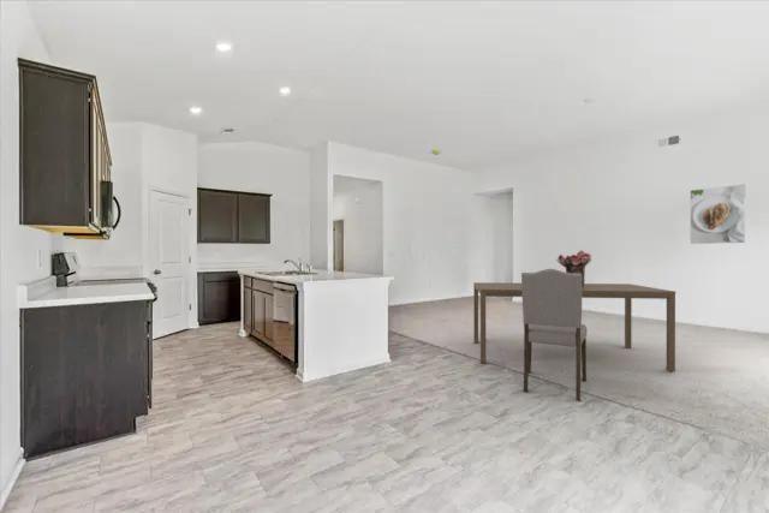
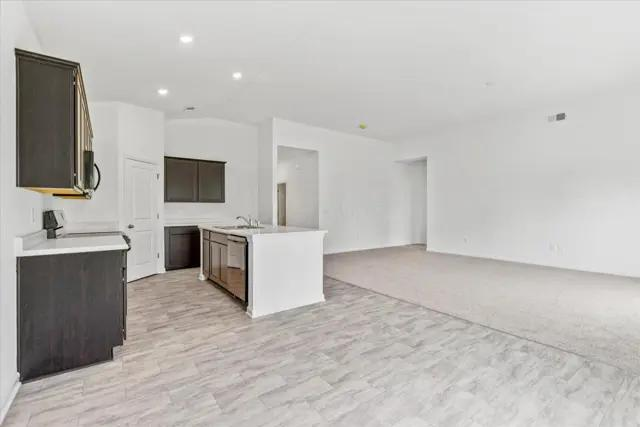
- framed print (716, 215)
- dining table (582, 297)
- chair (553, 327)
- bouquet (573, 268)
